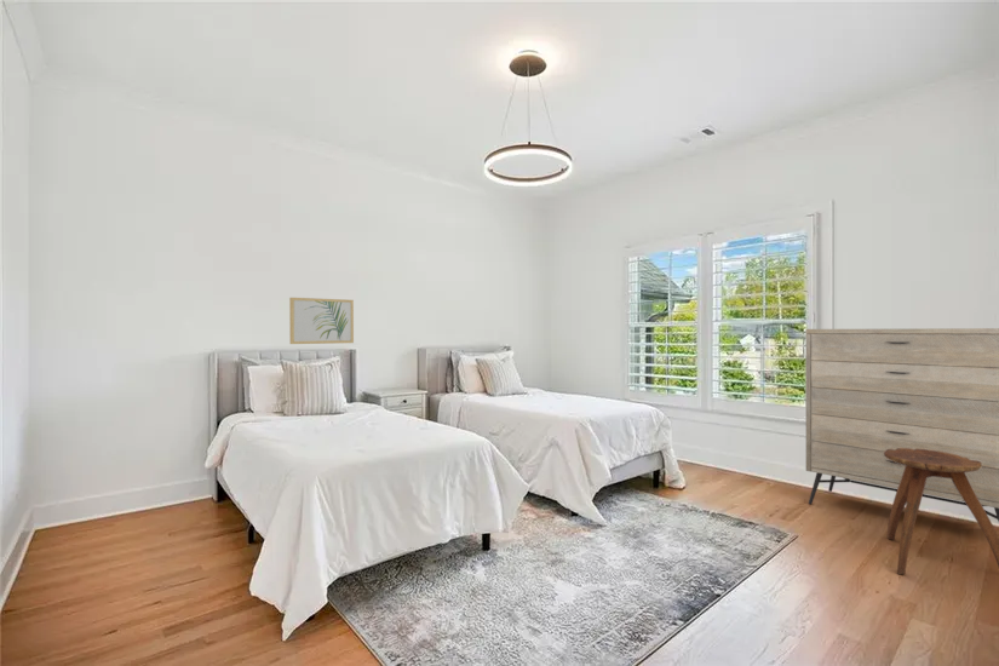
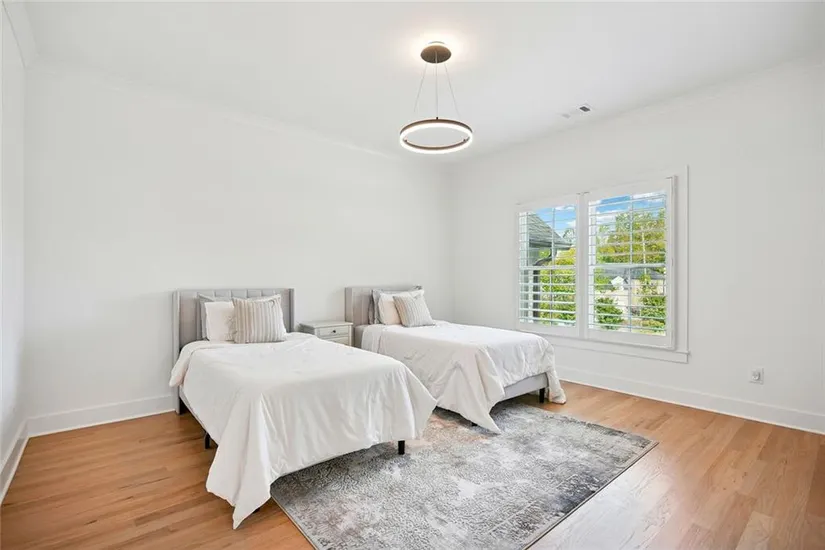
- stool (917, 507)
- dresser (906, 423)
- wall art (322, 321)
